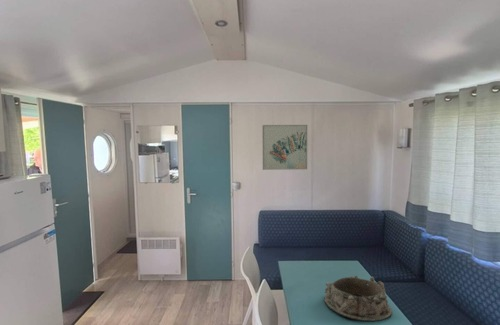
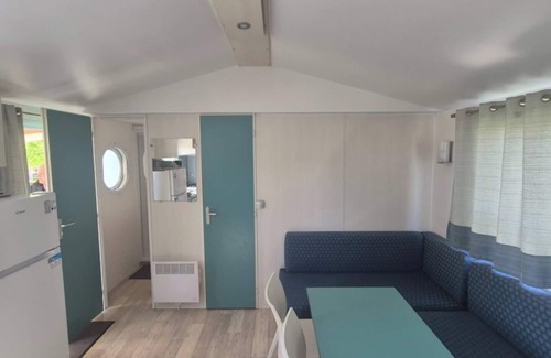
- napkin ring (357, 294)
- wall art (284, 147)
